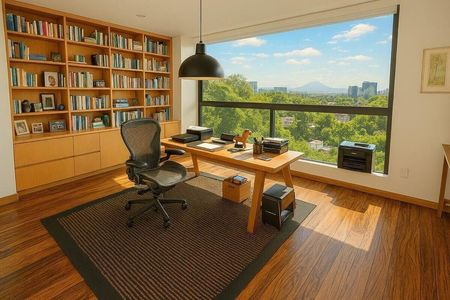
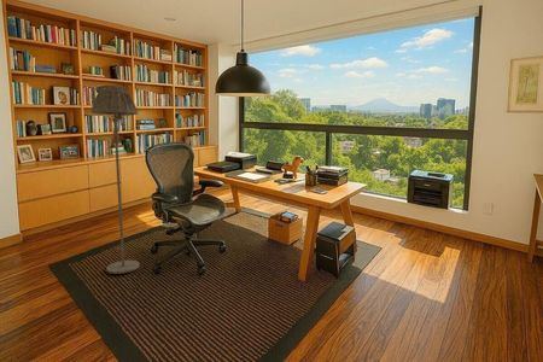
+ floor lamp (118, 180)
